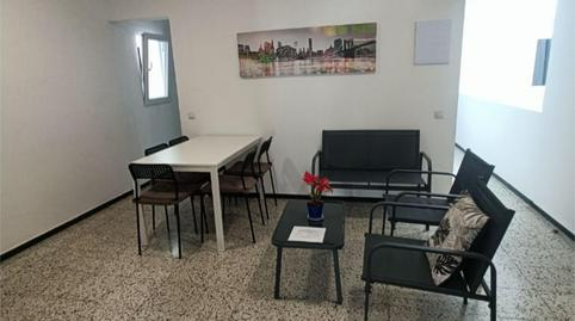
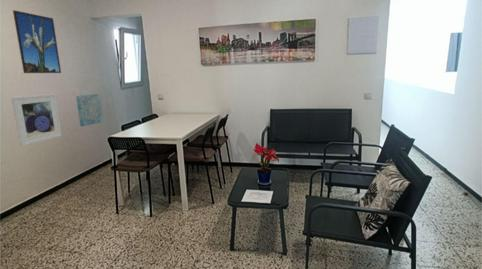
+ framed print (39, 44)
+ wall art (90, 109)
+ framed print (38, 118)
